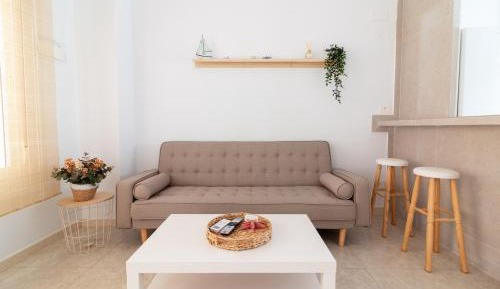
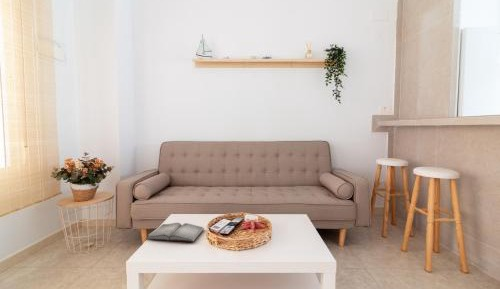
+ hardback book (176, 231)
